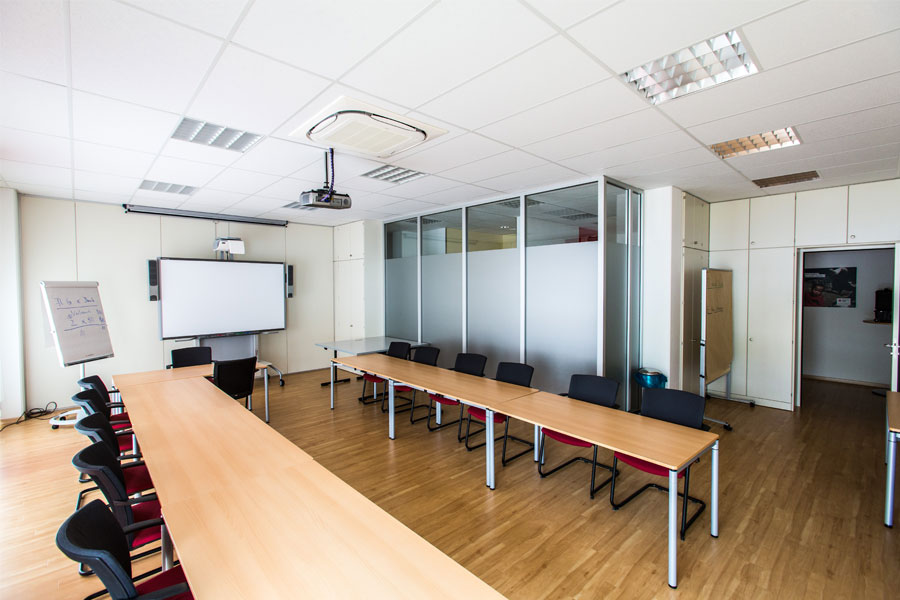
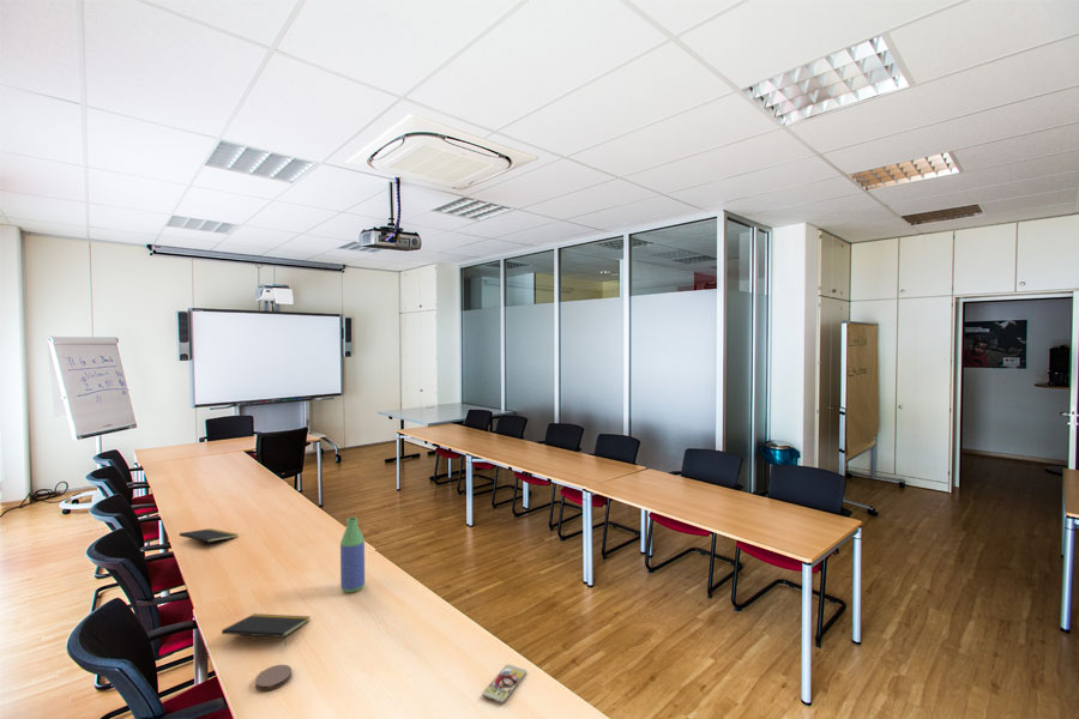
+ smartphone (505, 682)
+ notepad (209, 534)
+ notepad (267, 624)
+ coaster (273, 677)
+ bottle (352, 554)
